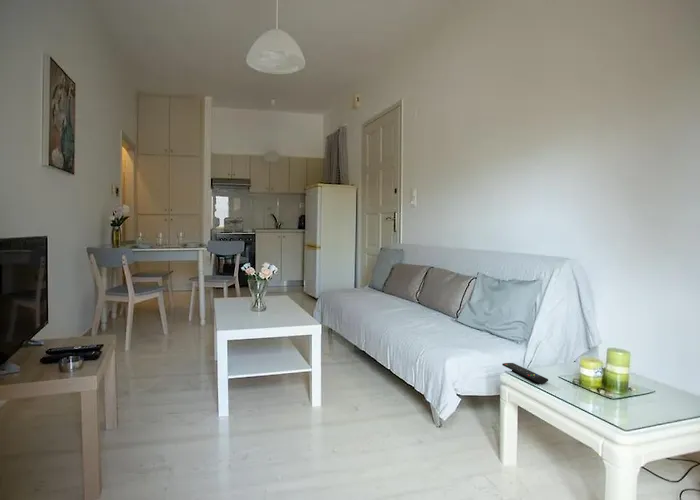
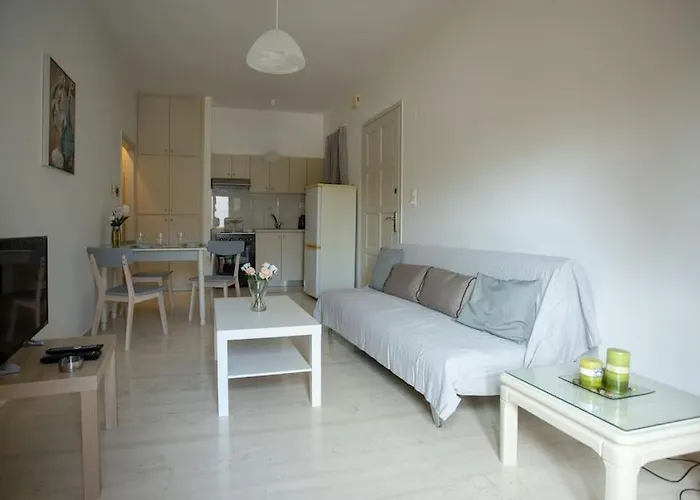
- remote control (523, 372)
